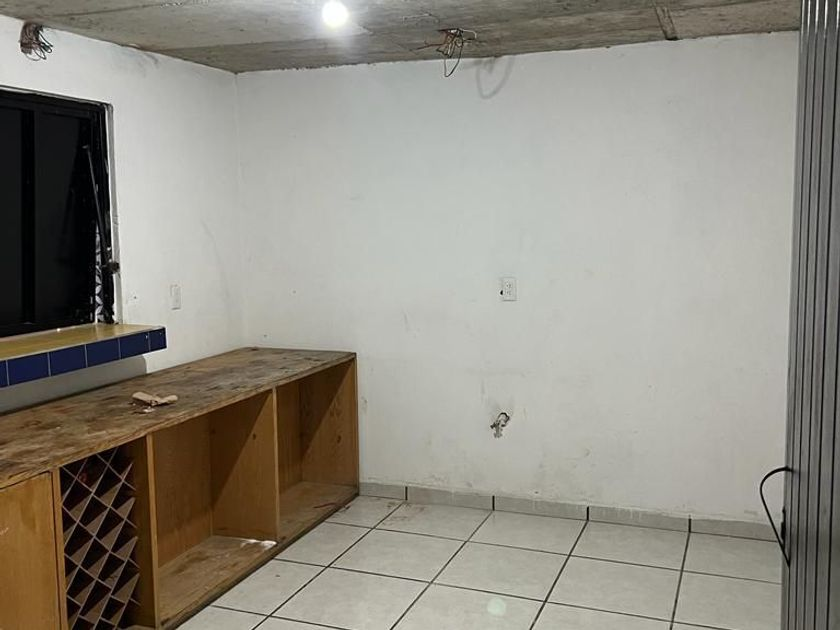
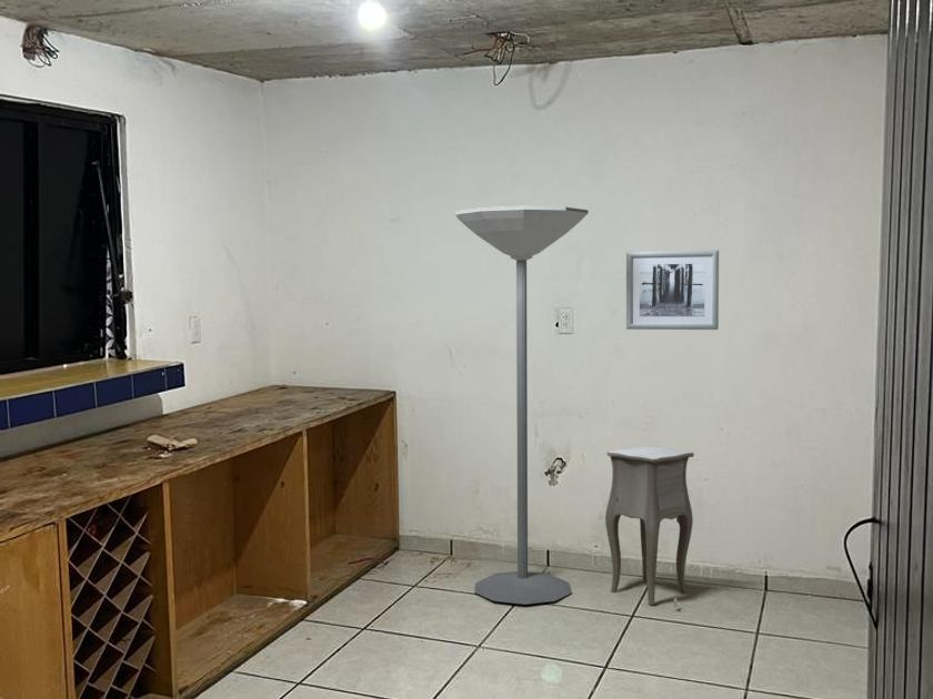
+ floor lamp (522, 402)
+ wall art (671, 290)
+ side table (649, 521)
